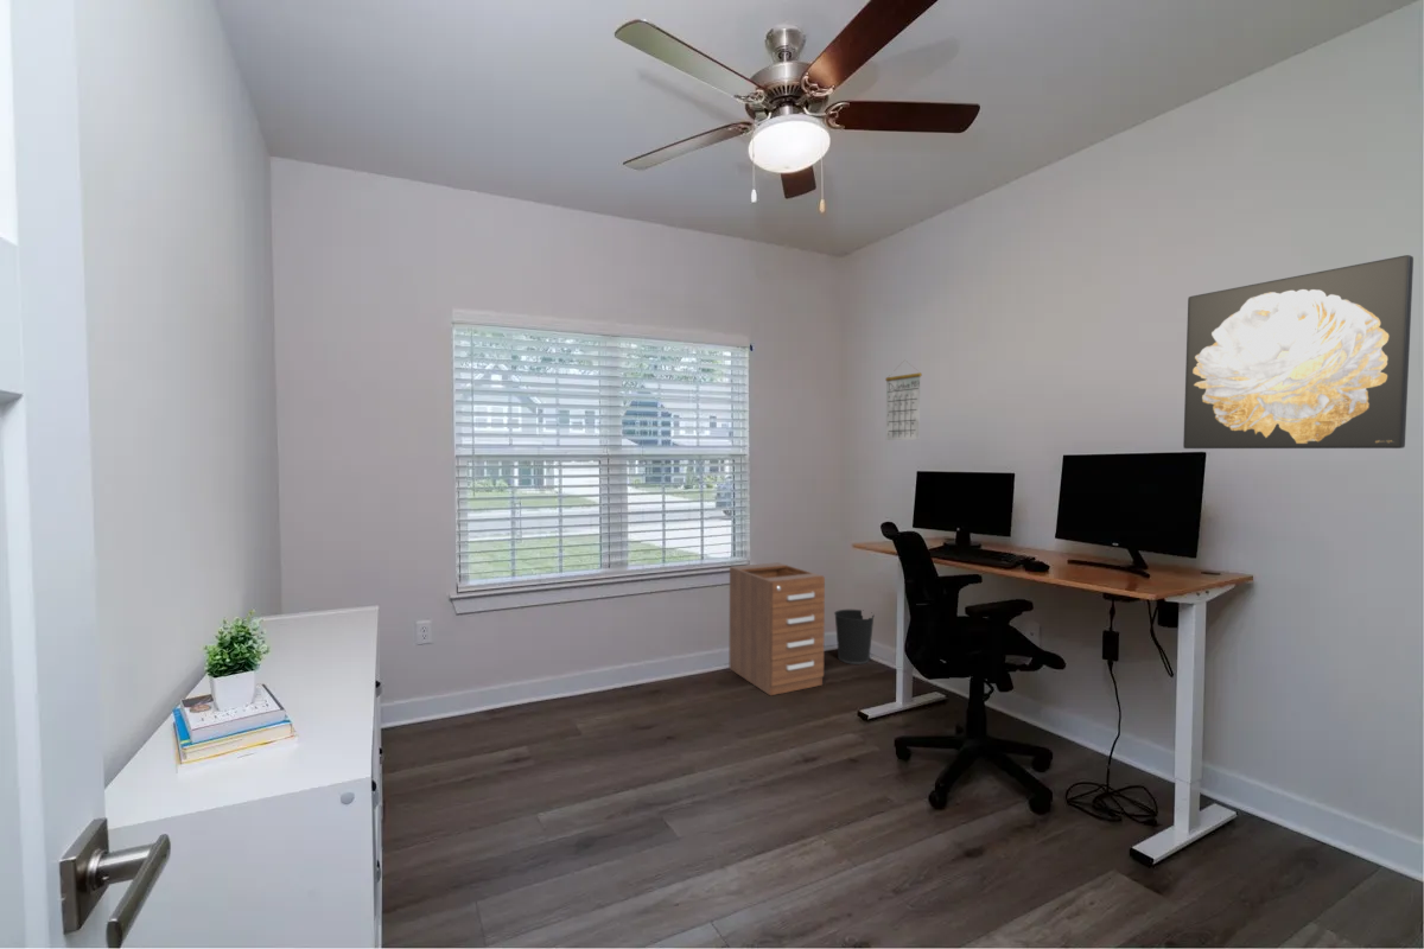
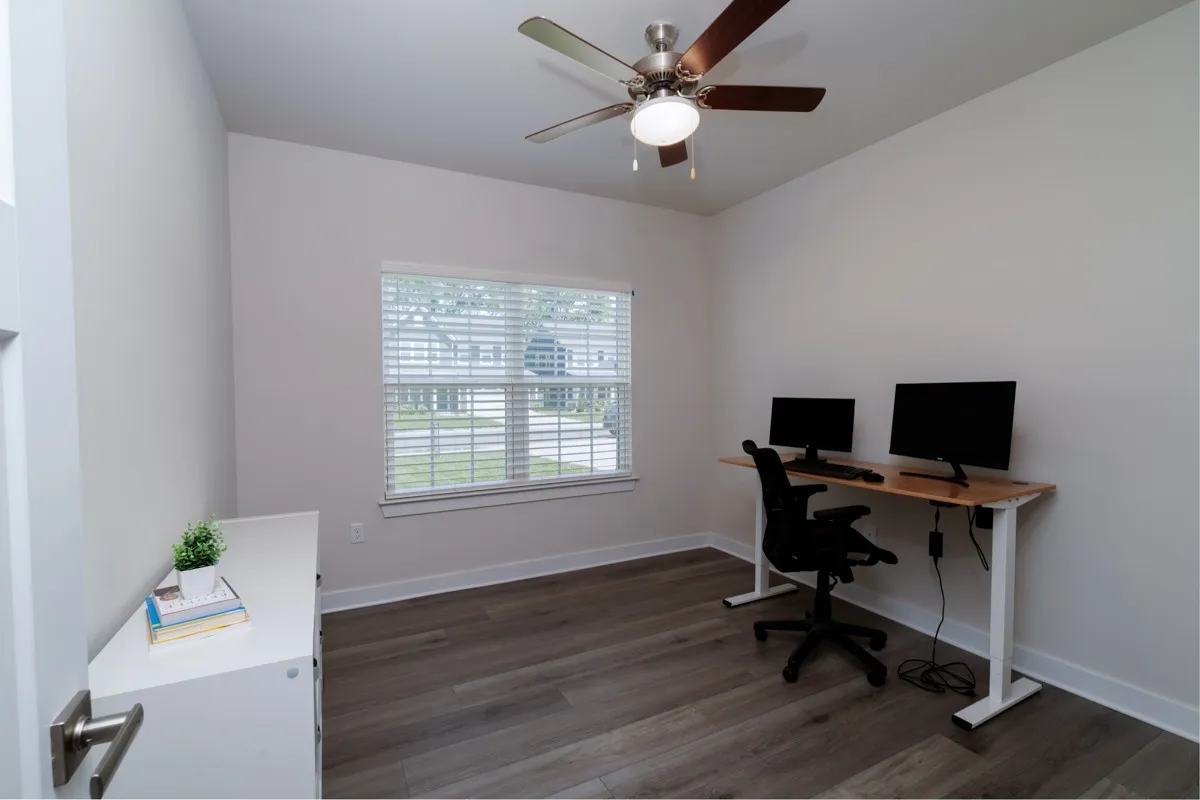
- calendar (902, 400)
- wastebasket (853, 636)
- wall art (1284, 364)
- filing cabinet (776, 624)
